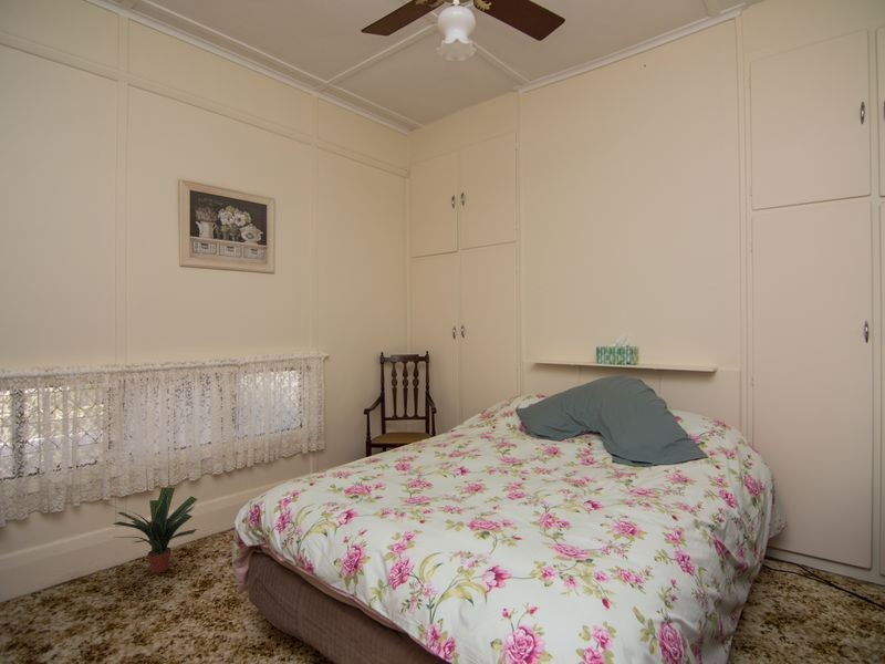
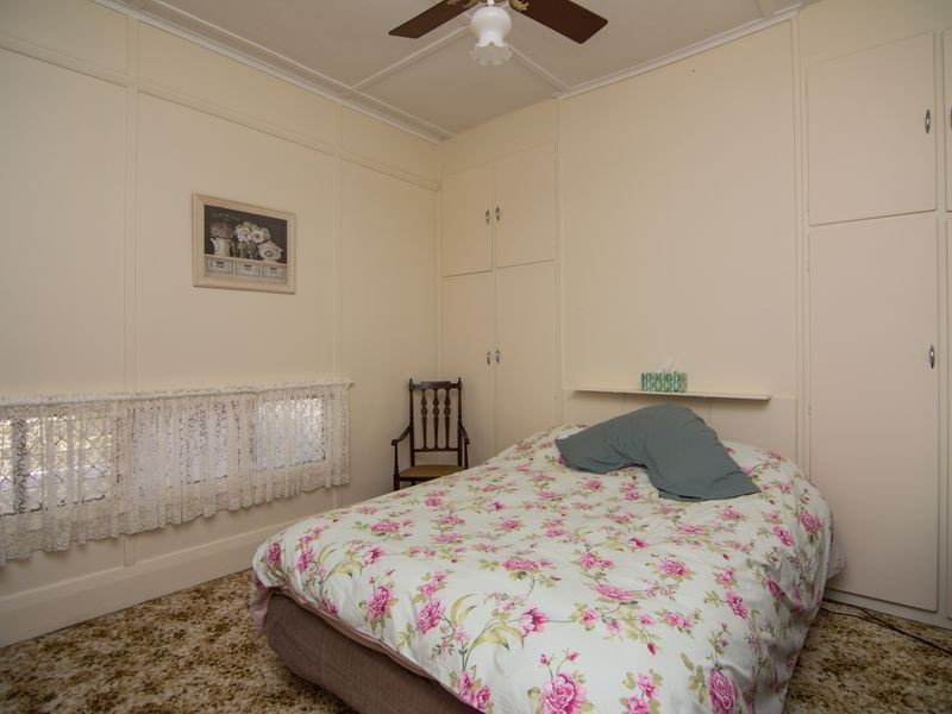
- potted plant (152, 530)
